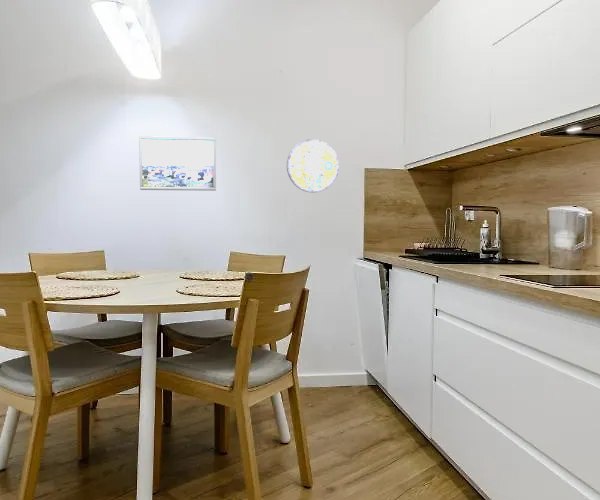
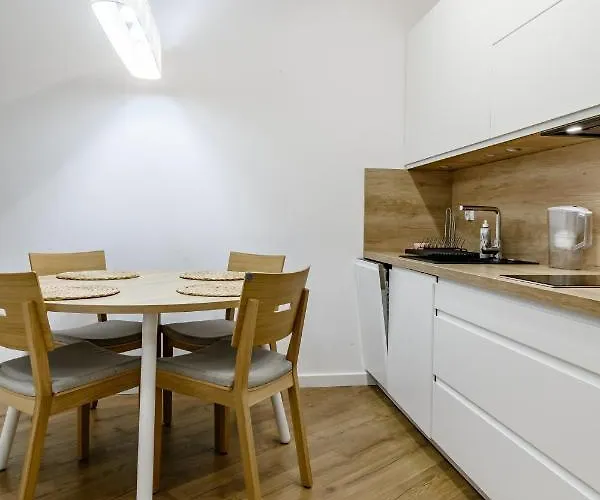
- manhole cover (313, 165)
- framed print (178, 163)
